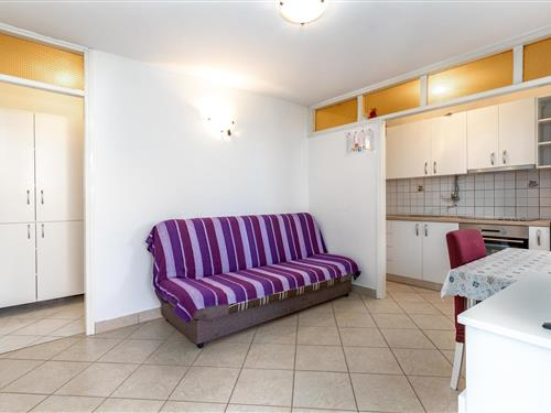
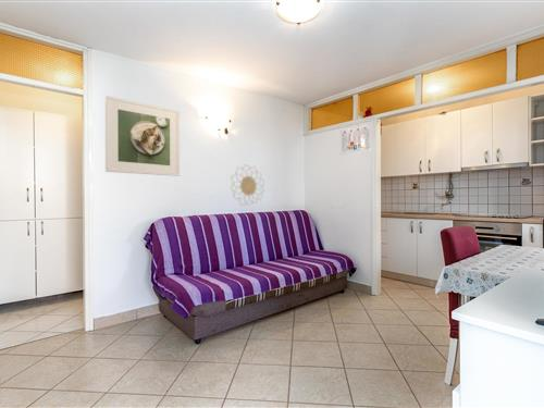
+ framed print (145, 138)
+ decorative wall piece (248, 185)
